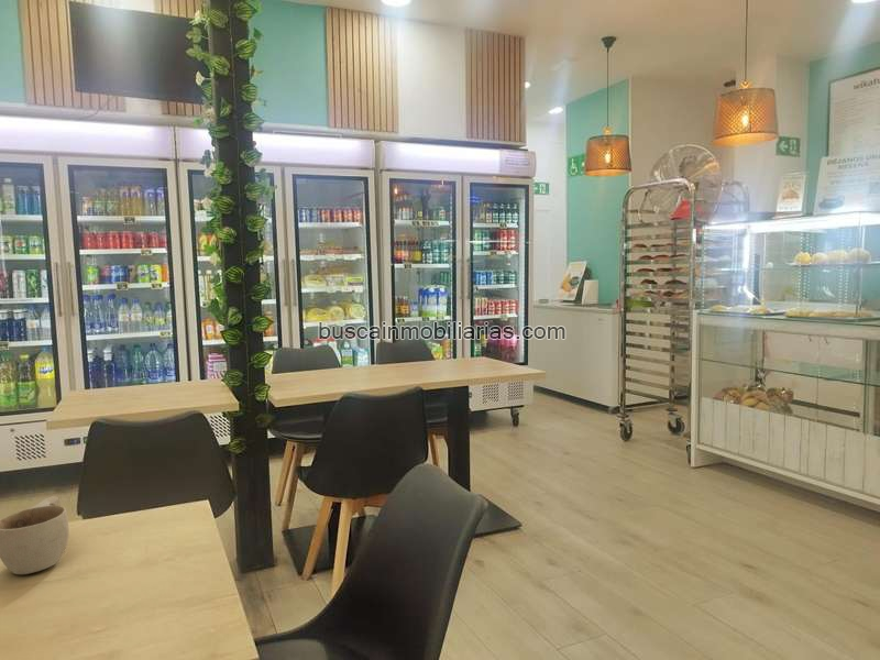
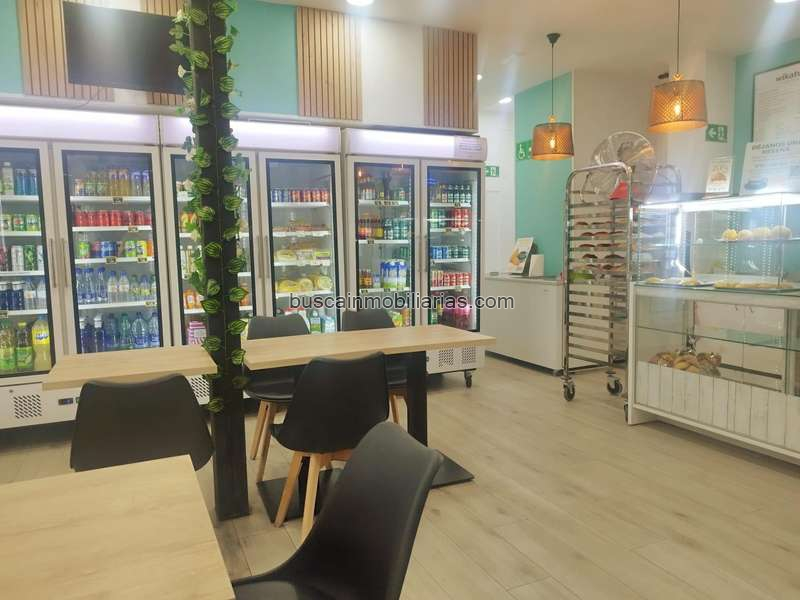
- cup (40, 535)
